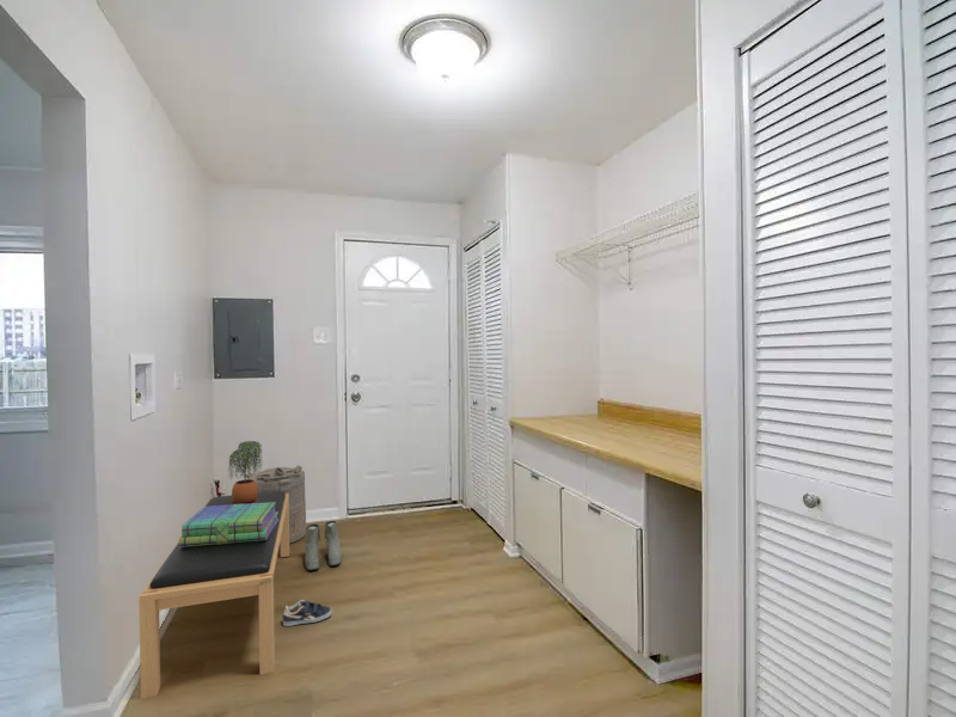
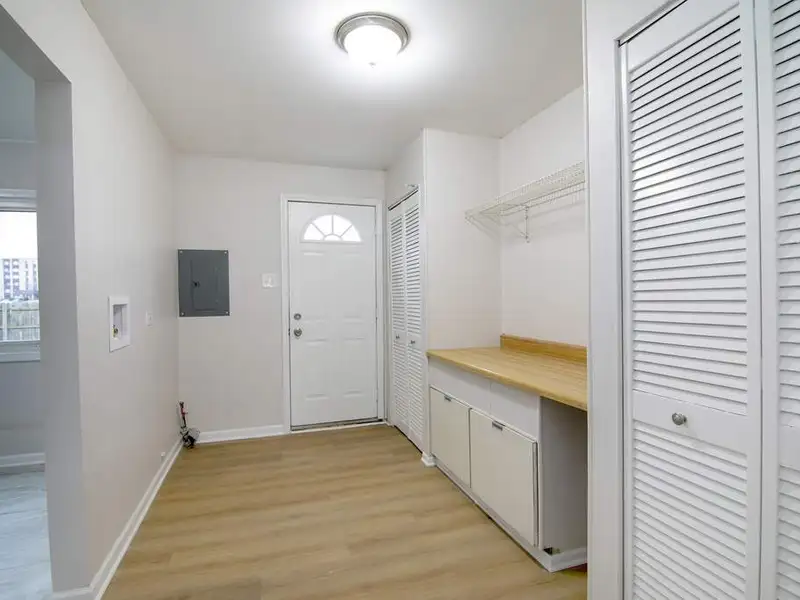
- laundry hamper (275, 490)
- sneaker (307, 611)
- stack of books (232, 522)
- boots (326, 544)
- bench (234, 564)
- potted plant (245, 472)
